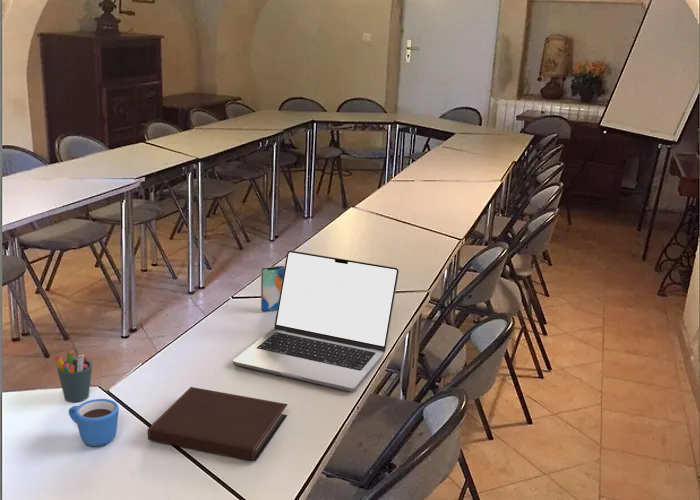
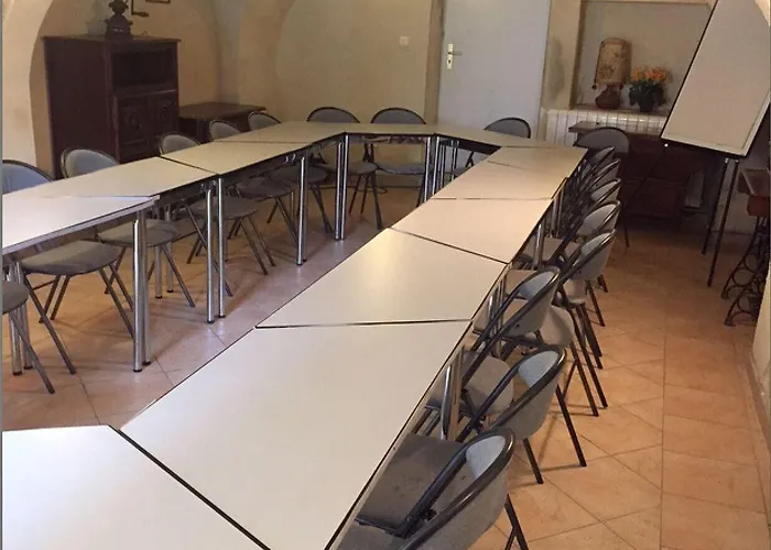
- notebook (220, 421)
- laptop (318, 315)
- pen holder (74, 373)
- smartphone (272, 288)
- mug (92, 422)
